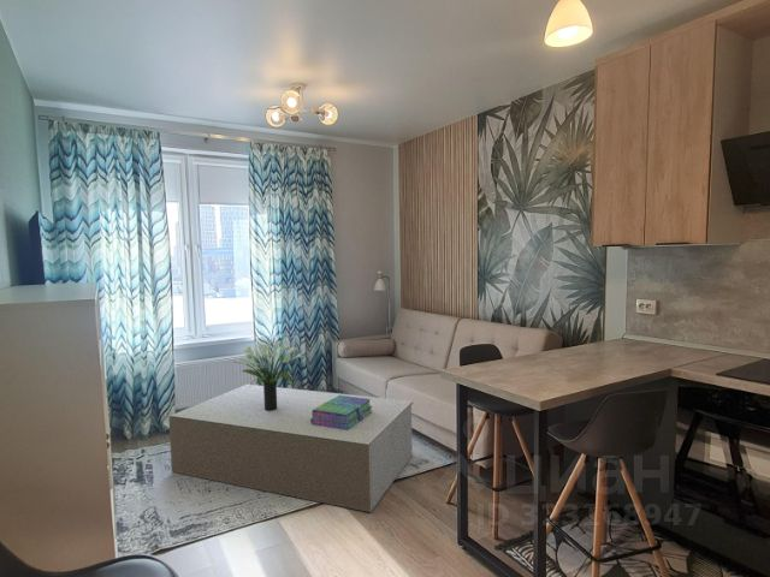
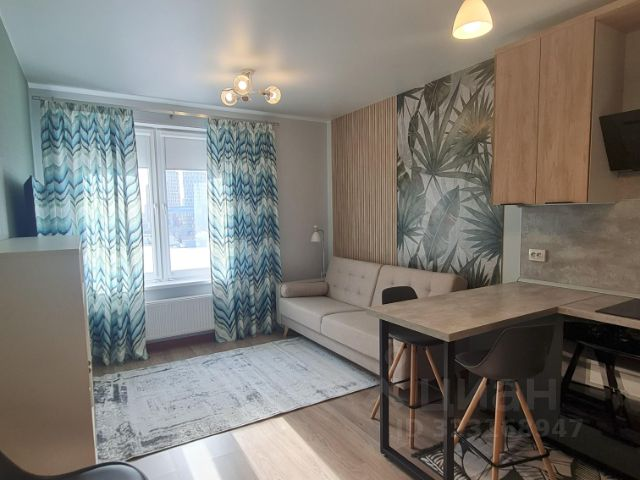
- coffee table (295, 435)
- stack of books (342, 410)
- potted plant (267, 374)
